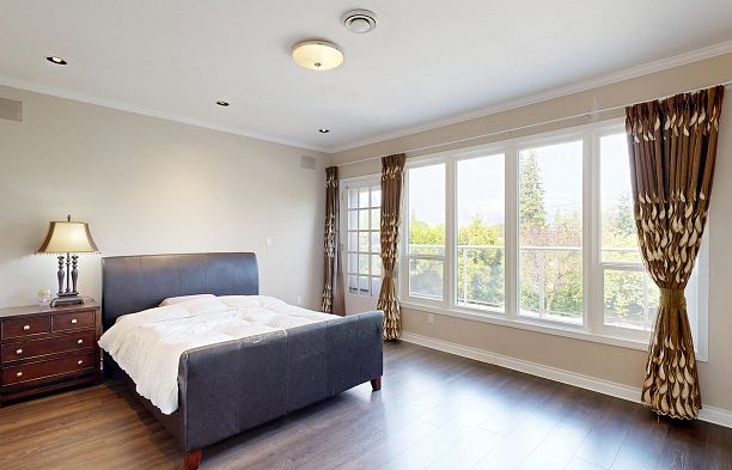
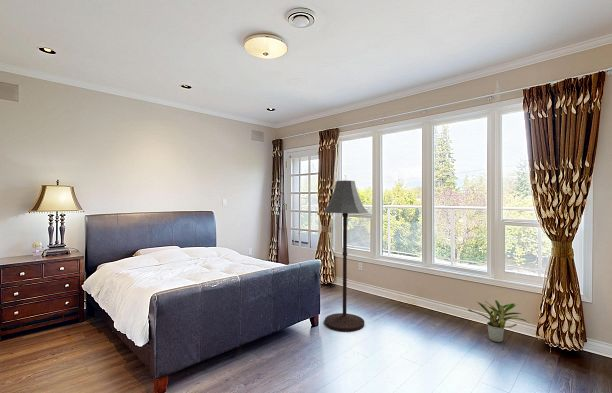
+ potted plant (498, 320)
+ floor lamp (344, 251)
